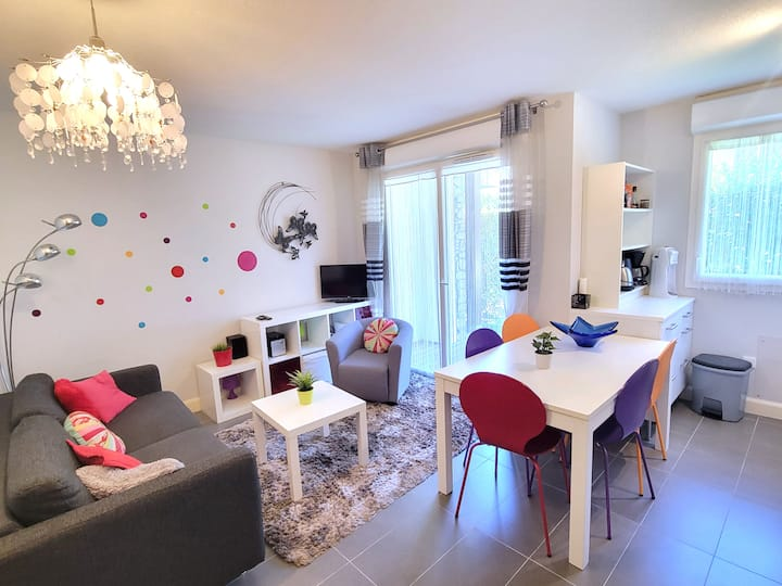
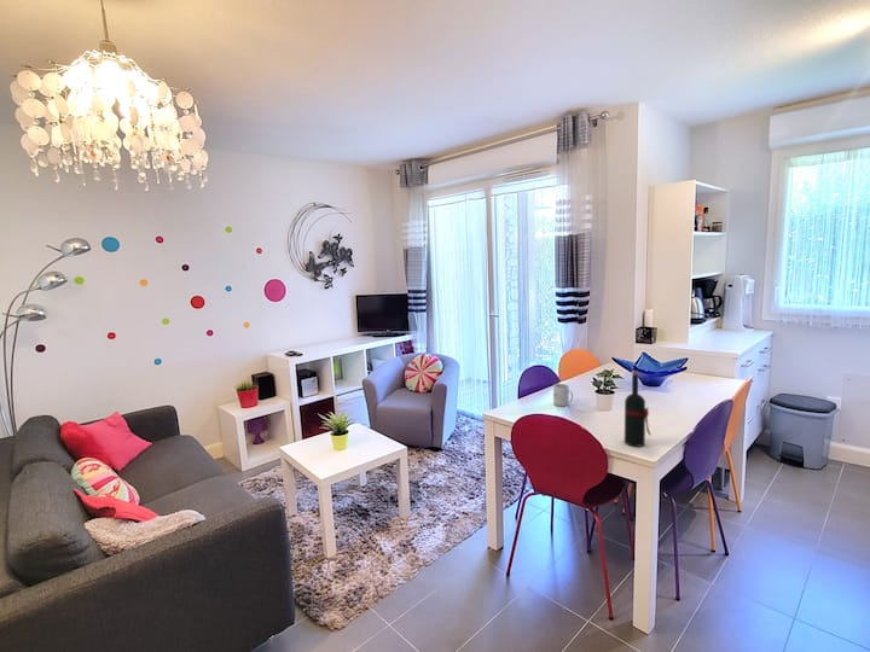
+ mug (563, 395)
+ wine bottle (637, 407)
